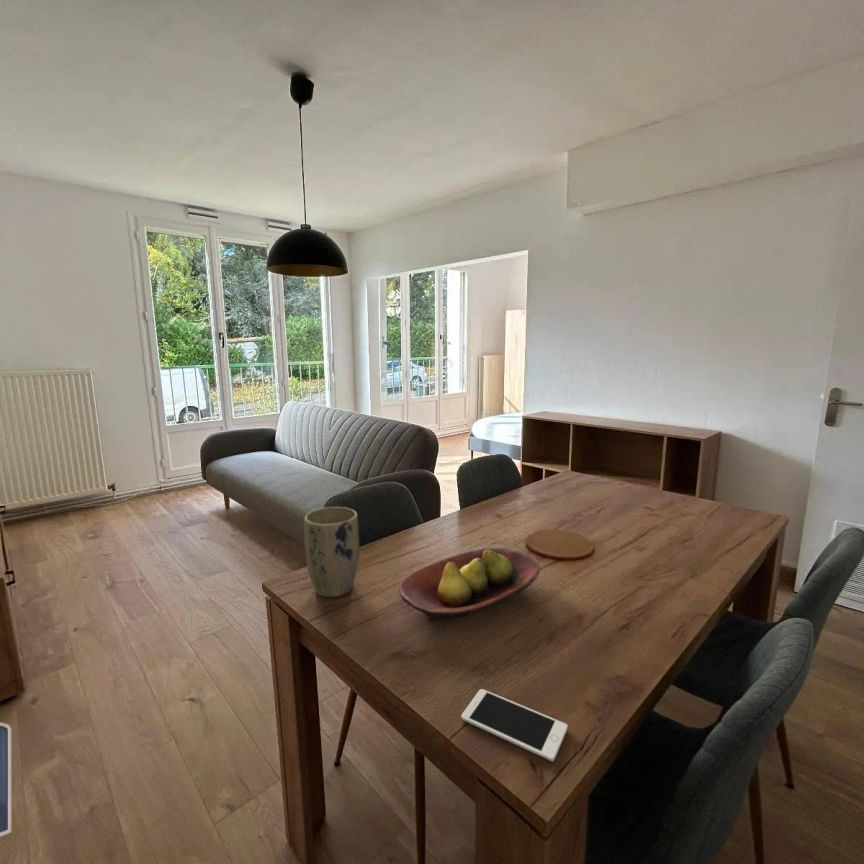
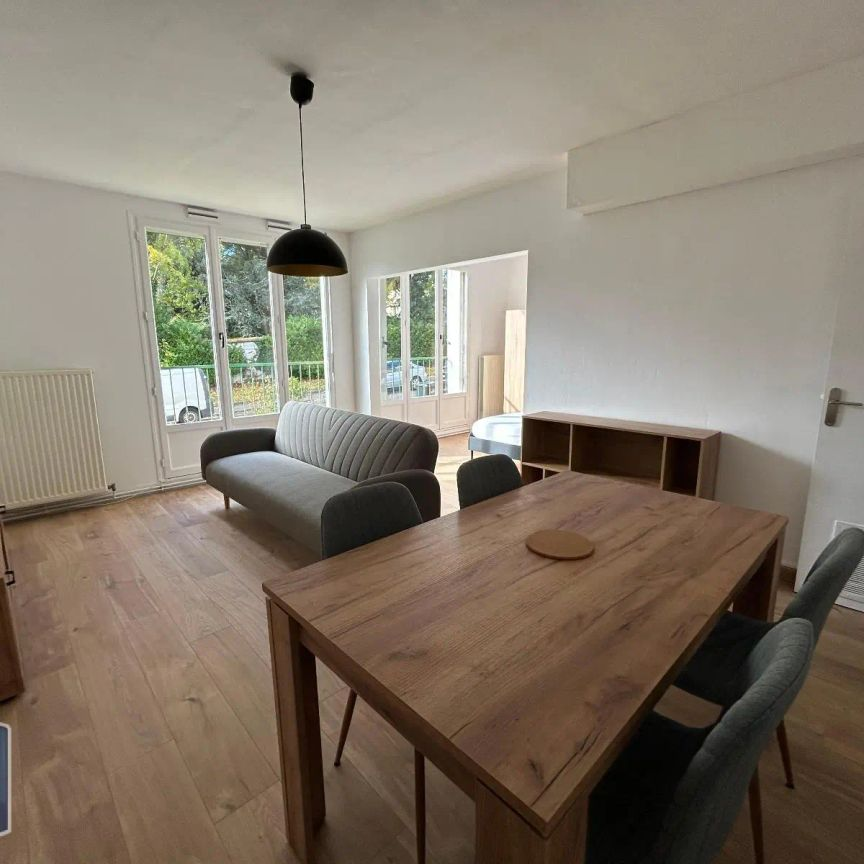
- cell phone (513, 721)
- fruit bowl (471, 577)
- plant pot (332, 552)
